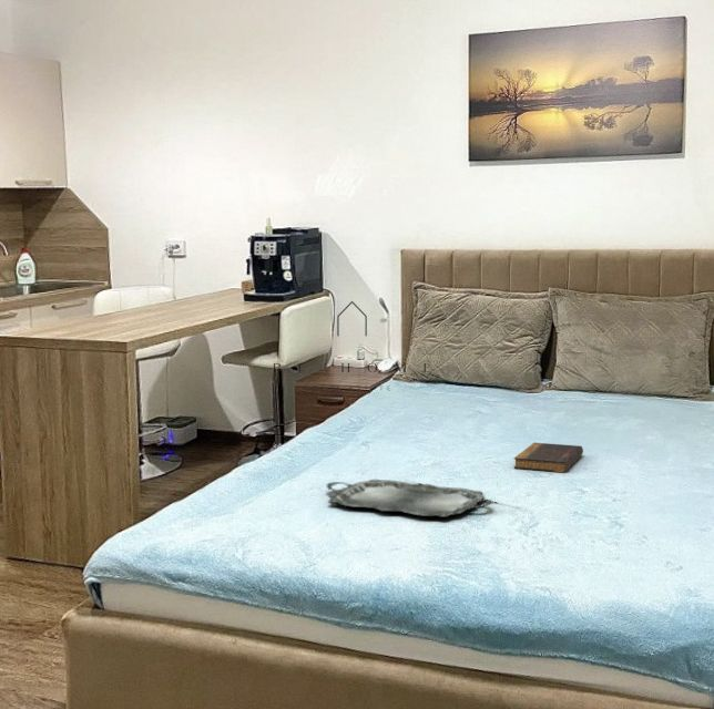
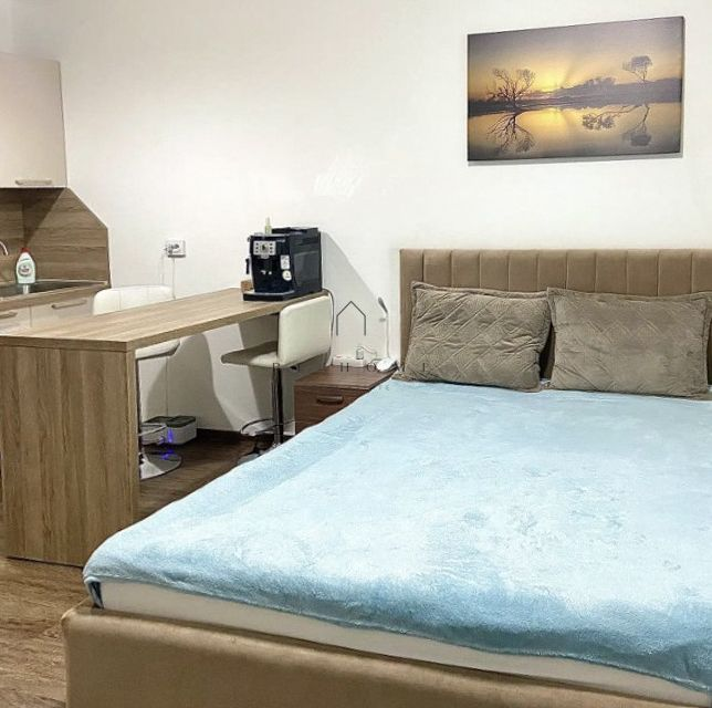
- serving tray (406, 496)
- book (549, 456)
